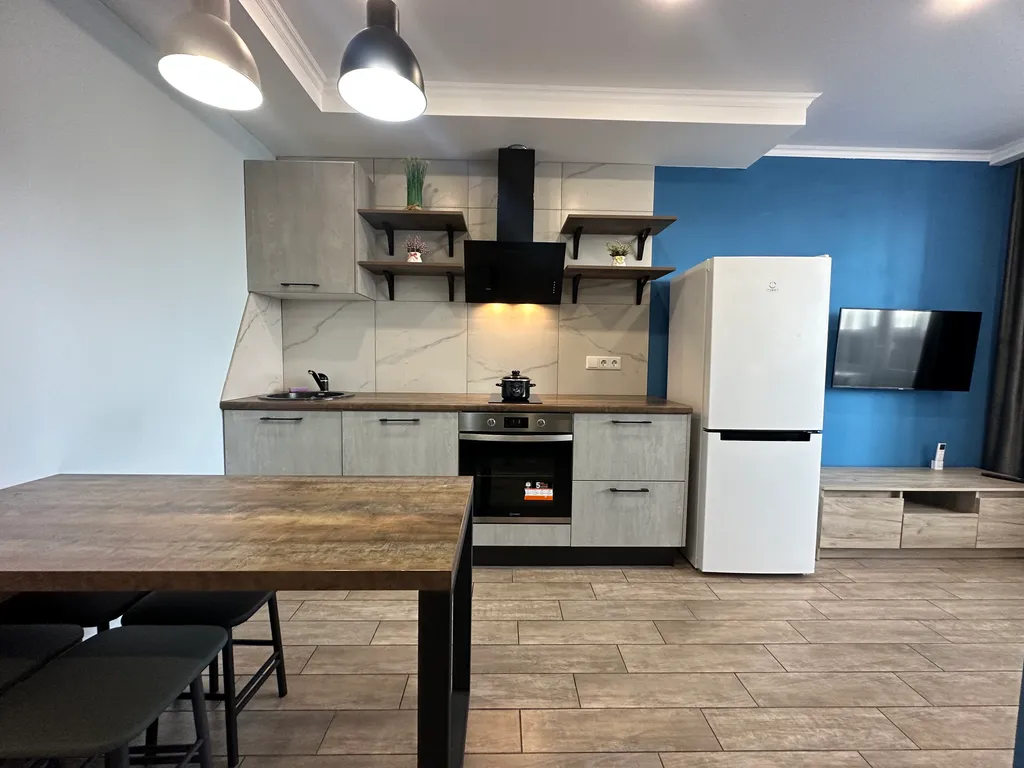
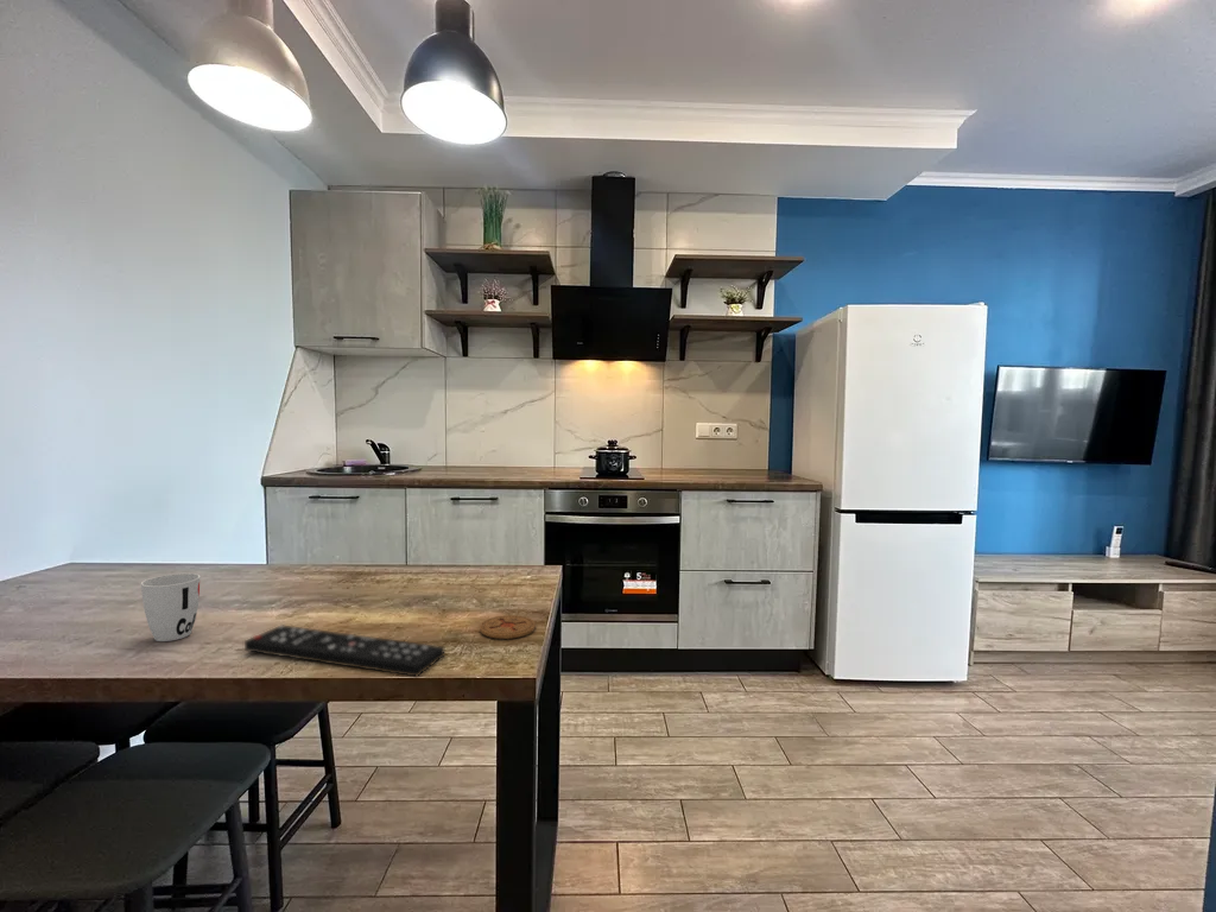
+ cup (171, 607)
+ remote control (343, 646)
+ coaster (507, 626)
